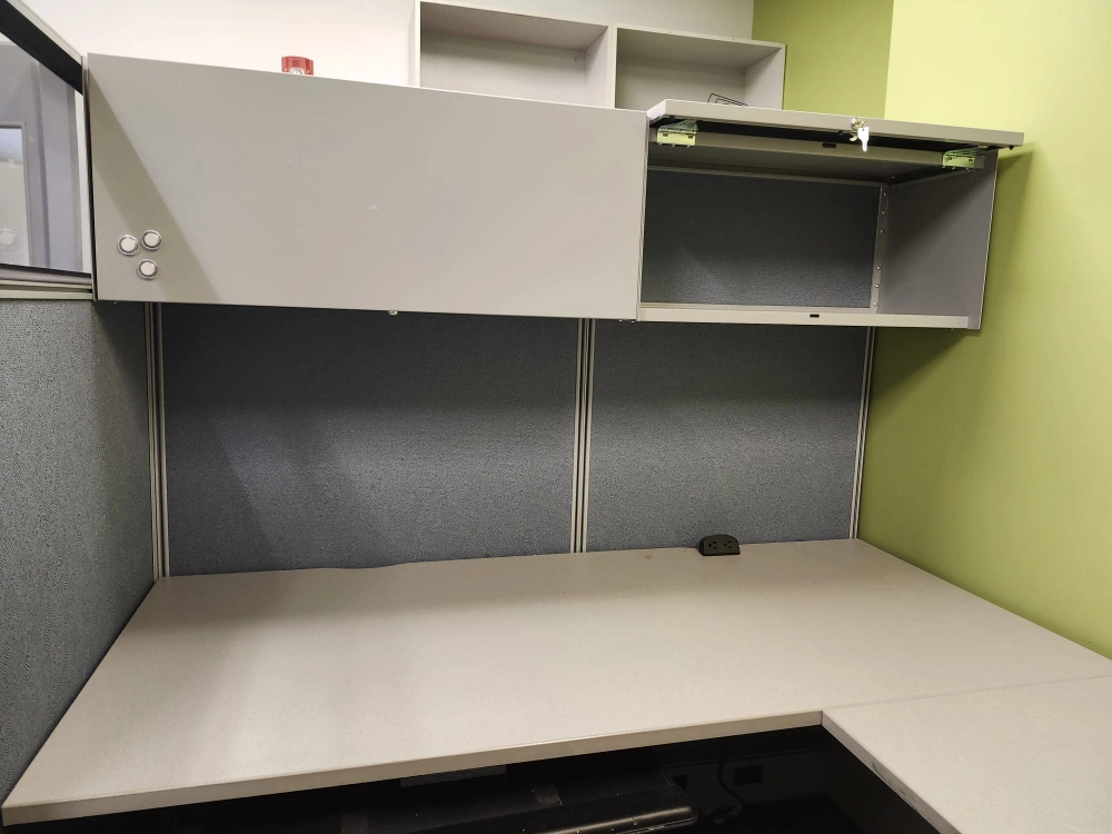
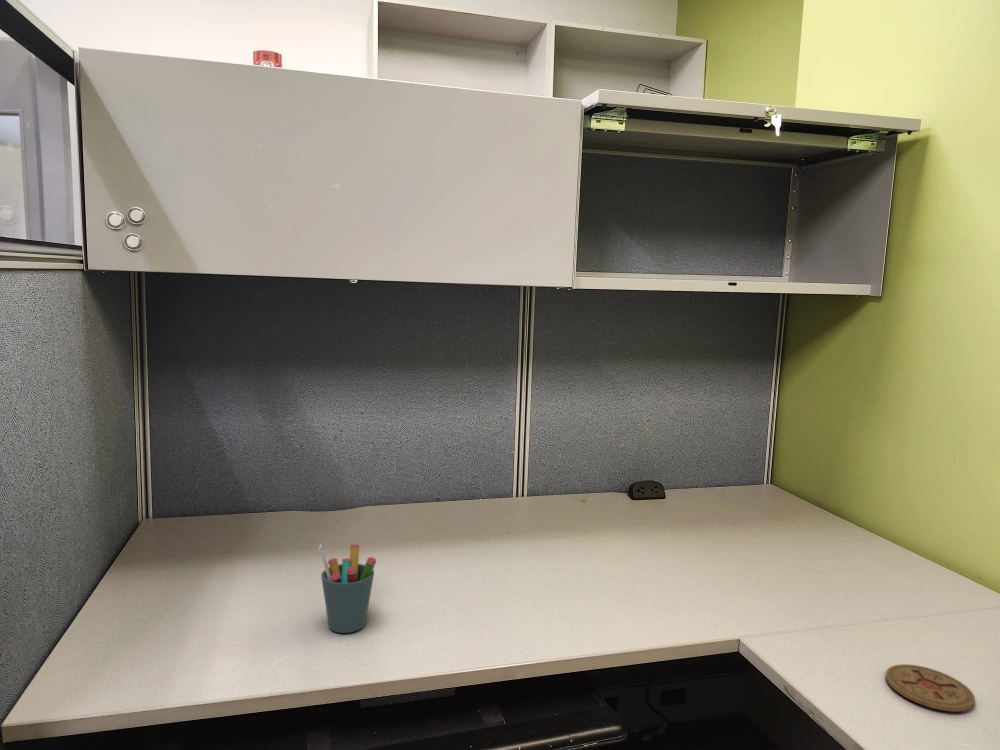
+ coaster (928, 686)
+ pen holder (348, 584)
